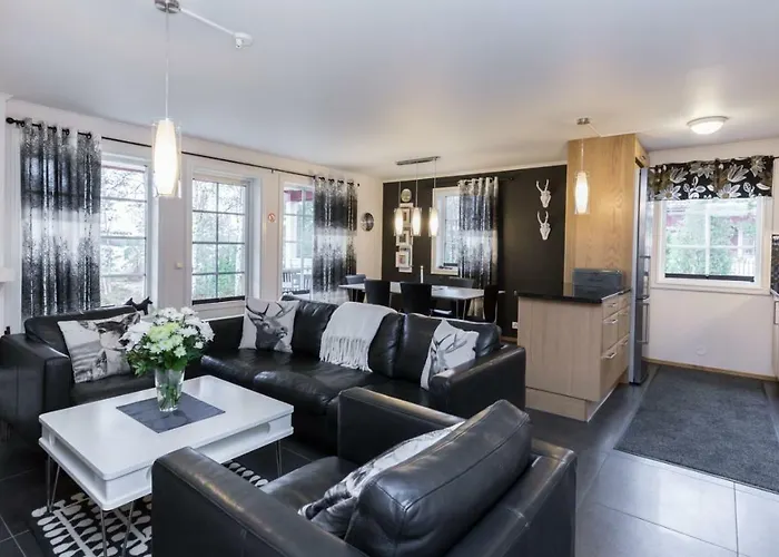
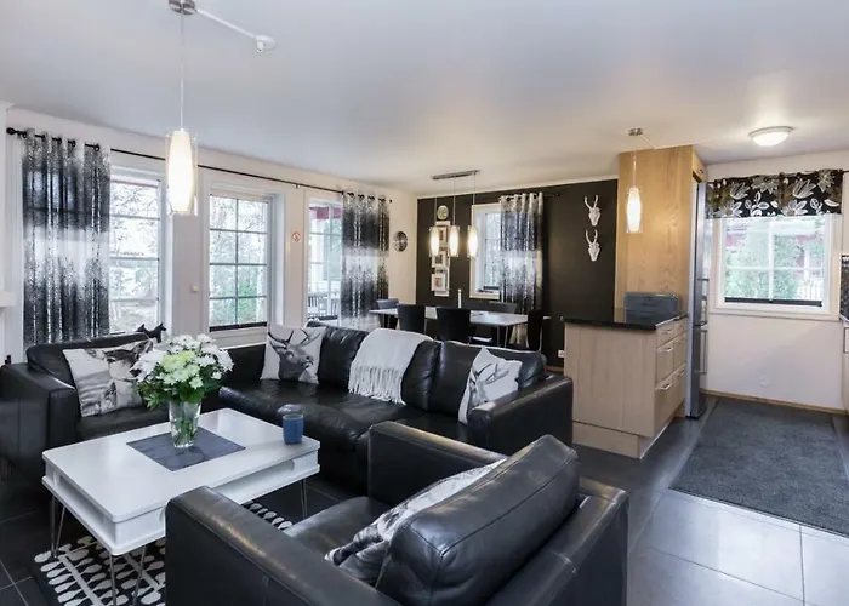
+ mug (294, 429)
